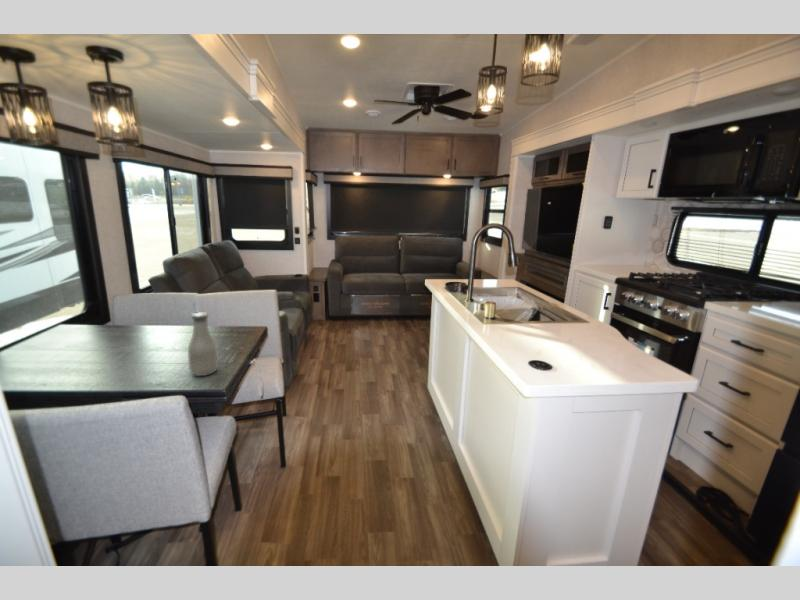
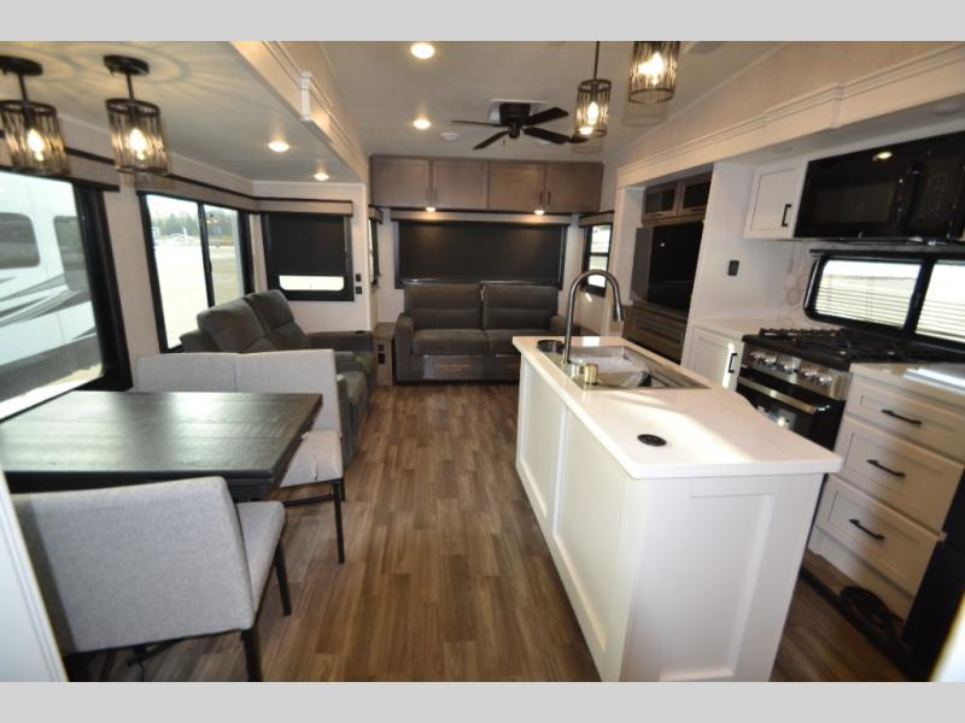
- bottle (201, 343)
